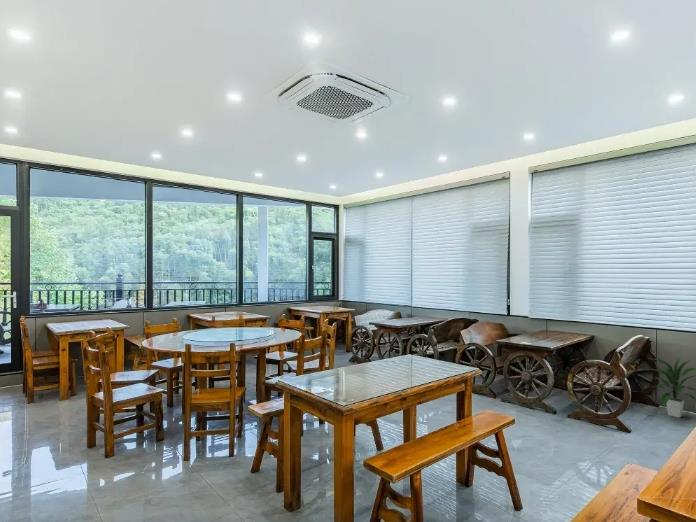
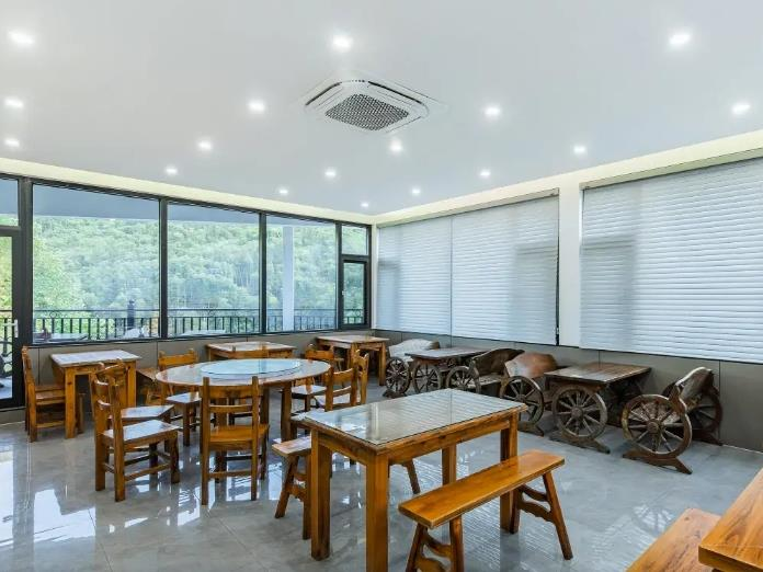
- indoor plant (673, 385)
